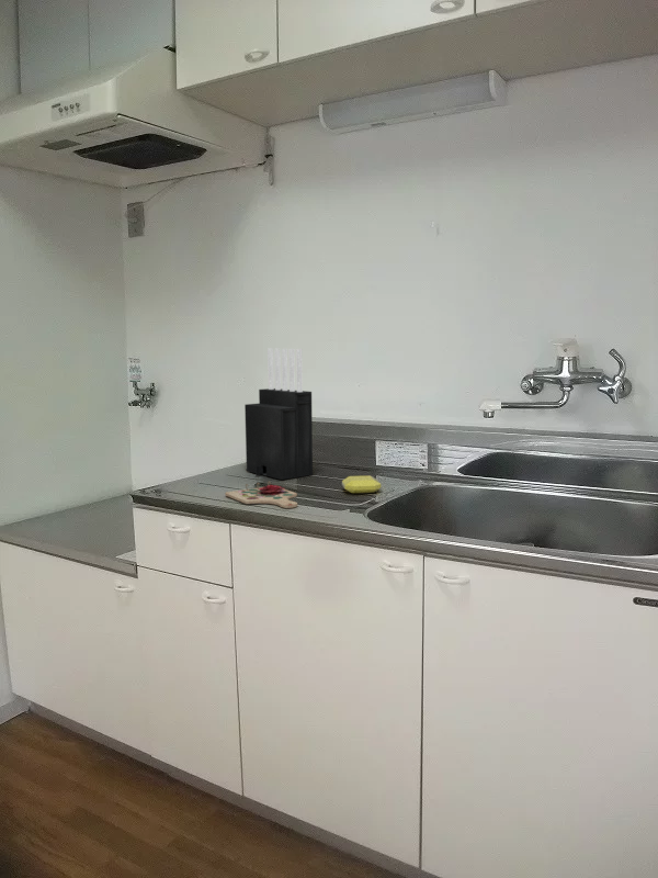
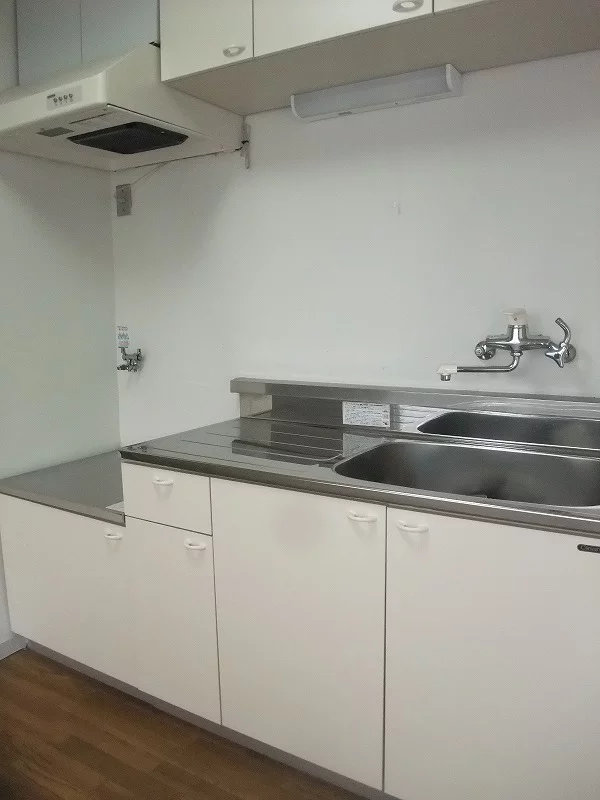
- cutting board (270, 494)
- soap bar (361, 484)
- knife block (274, 412)
